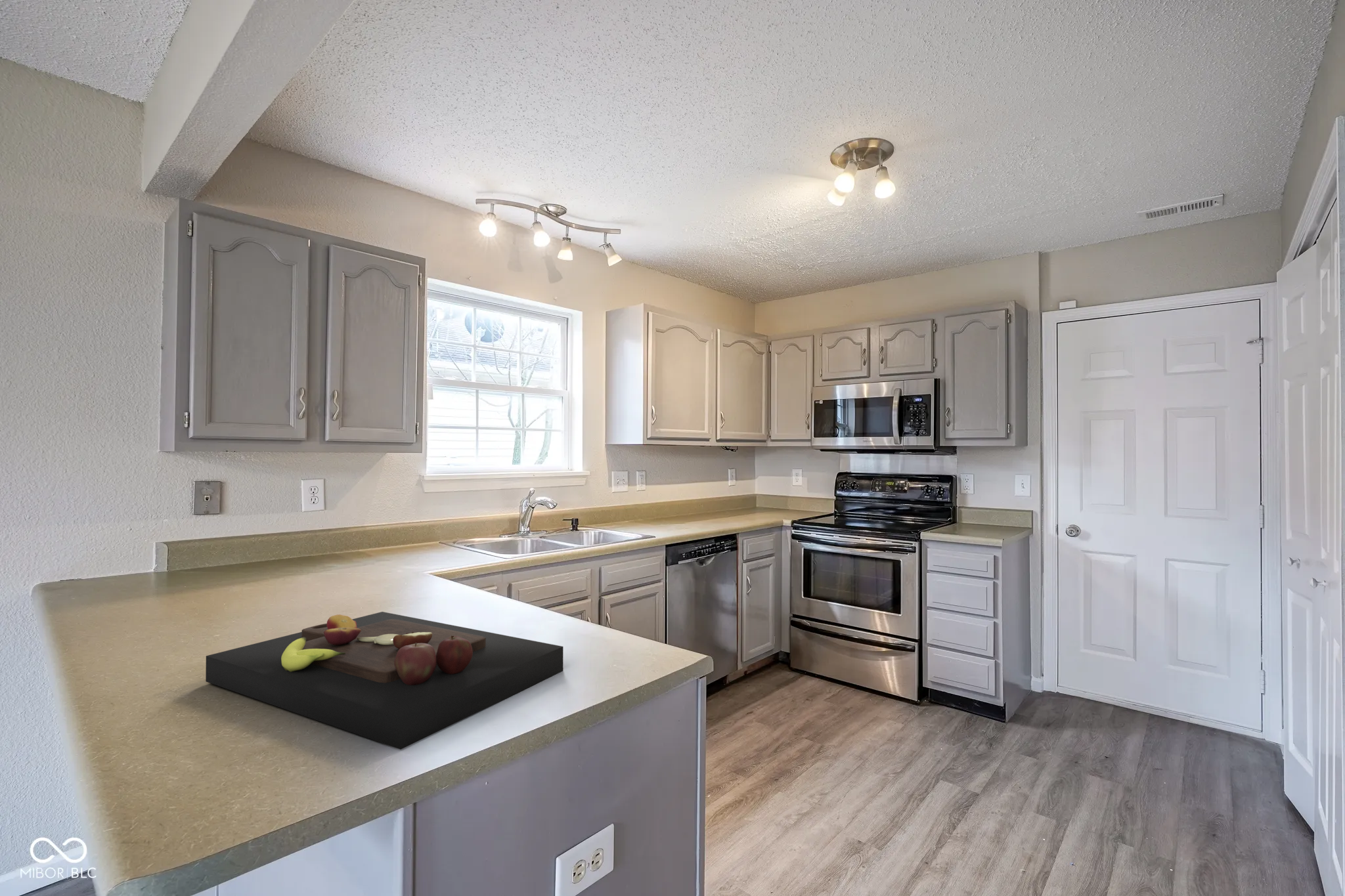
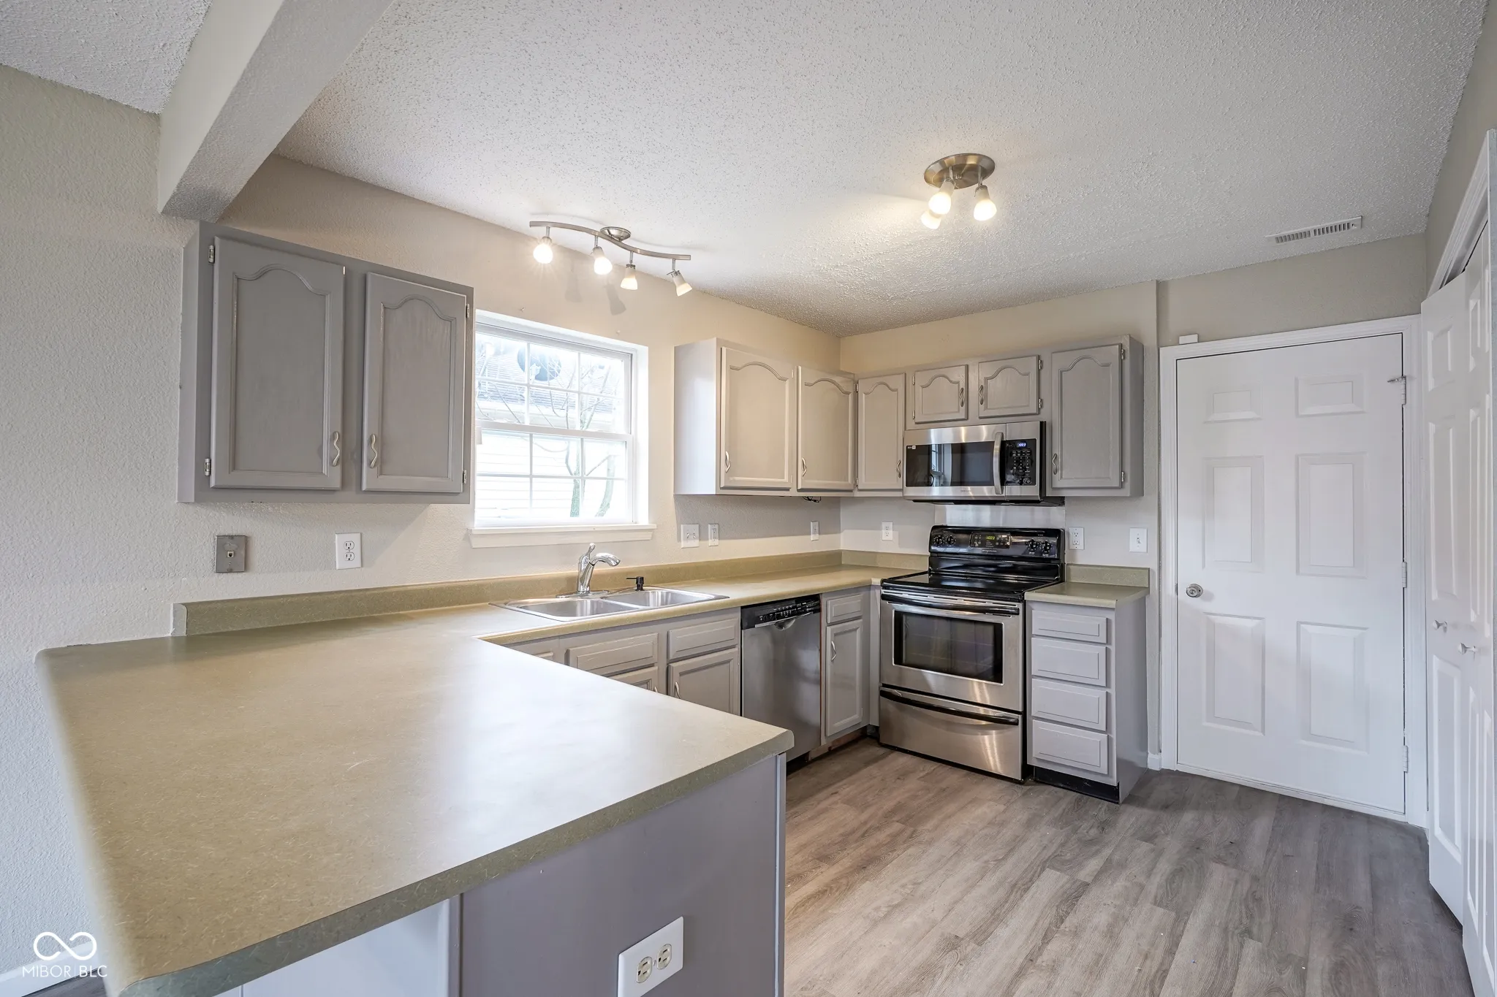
- cutting board (389, 647)
